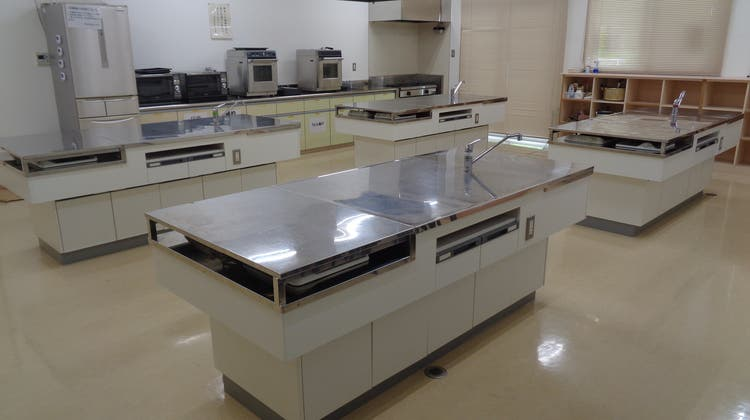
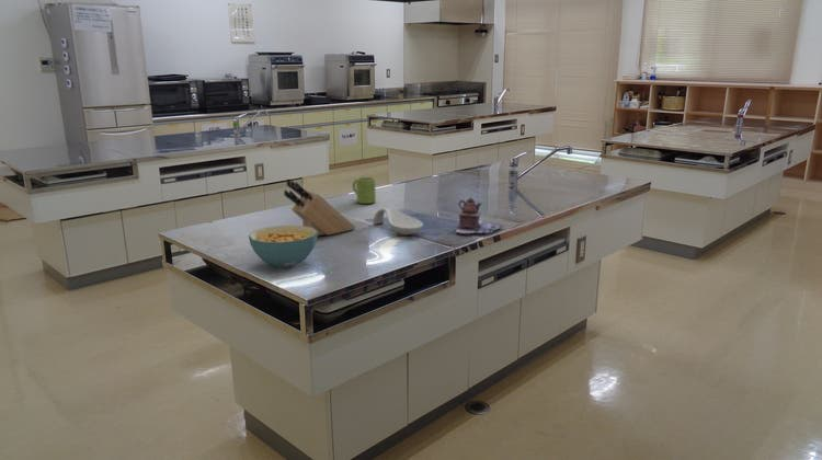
+ cereal bowl (284, 249)
+ mug (363, 189)
+ knife block (319, 205)
+ spoon rest (396, 220)
+ teapot (471, 214)
